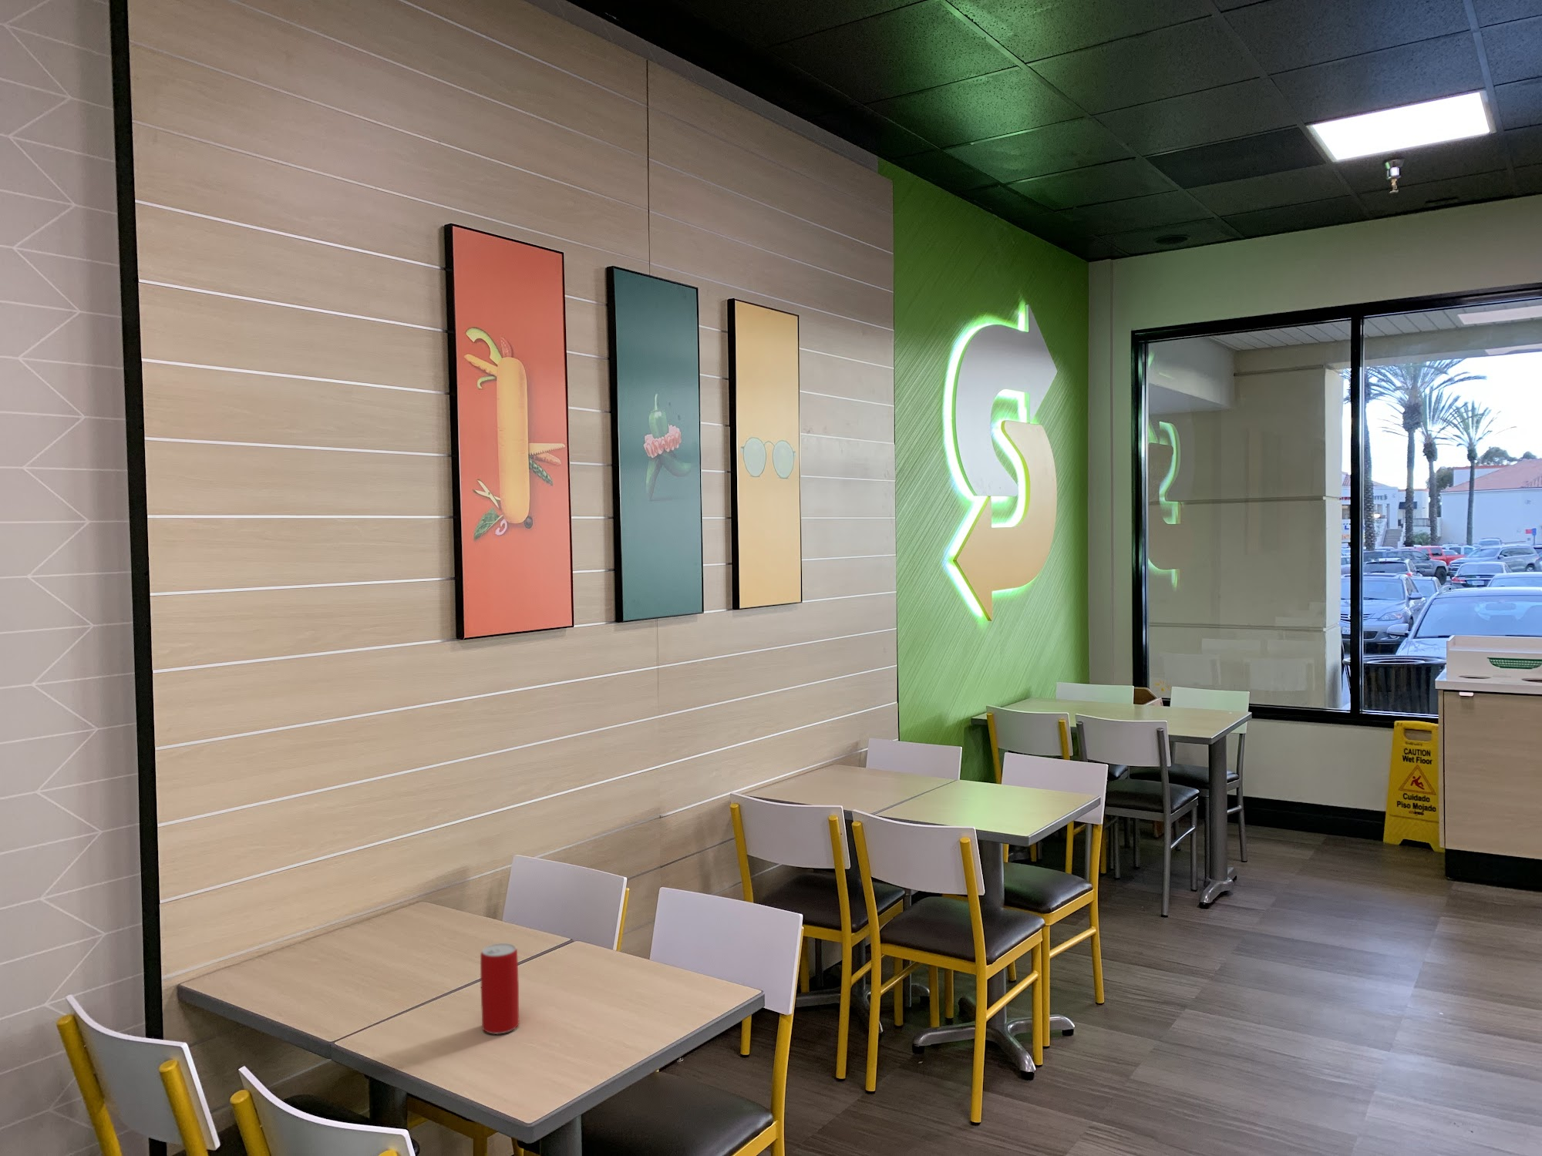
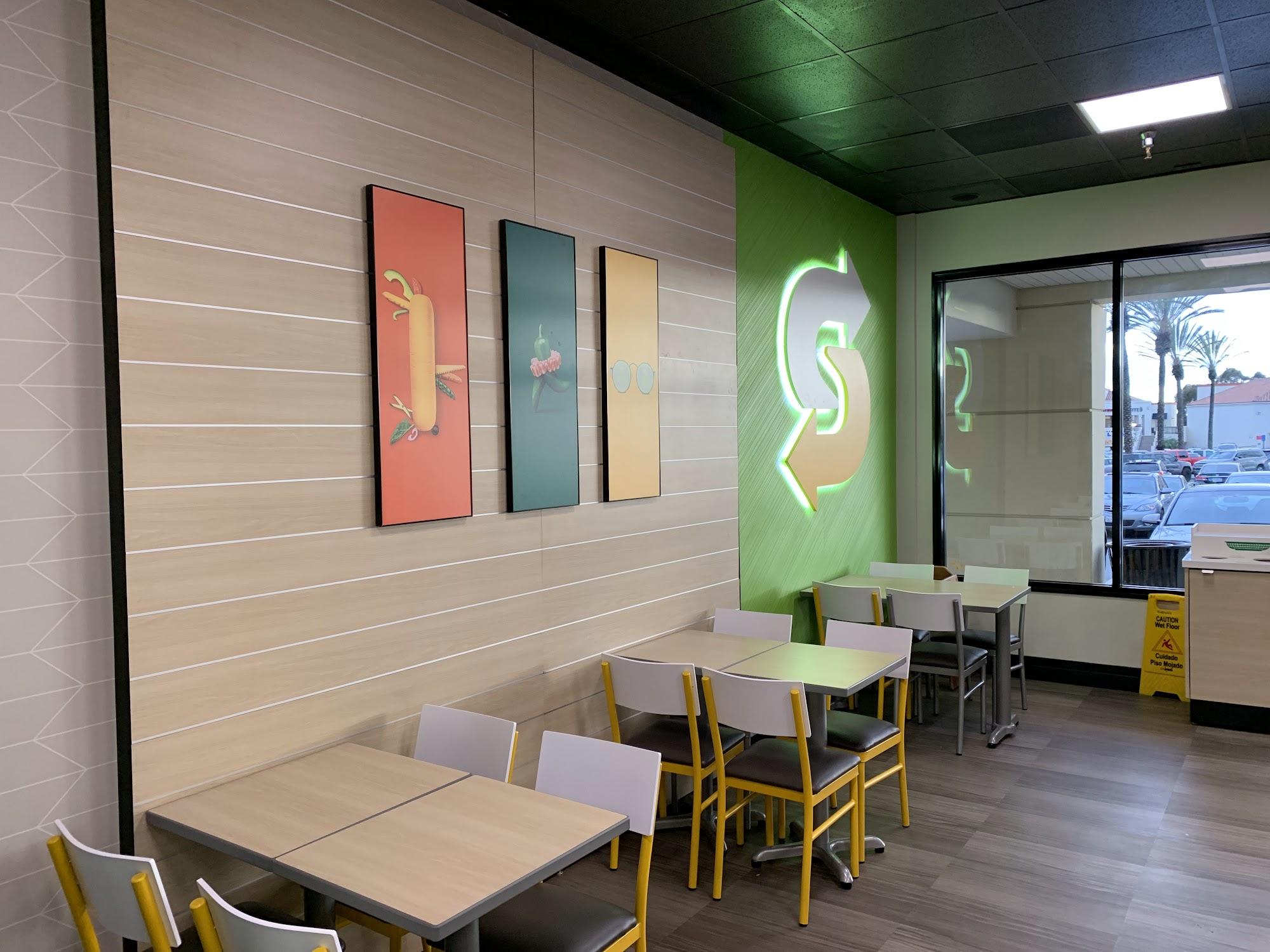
- beverage can (499, 987)
